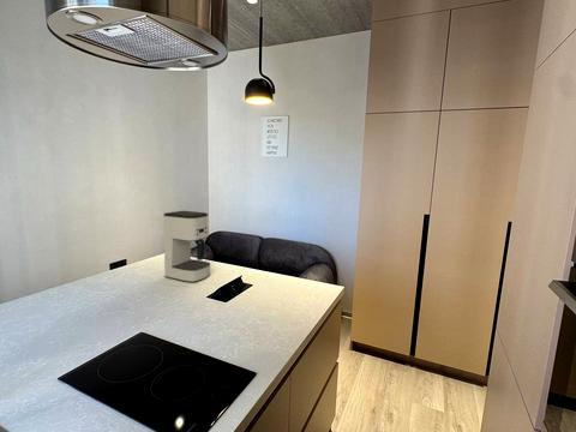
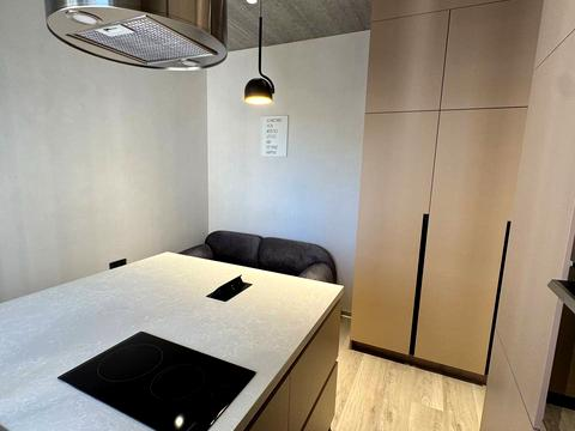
- coffee maker (190, 244)
